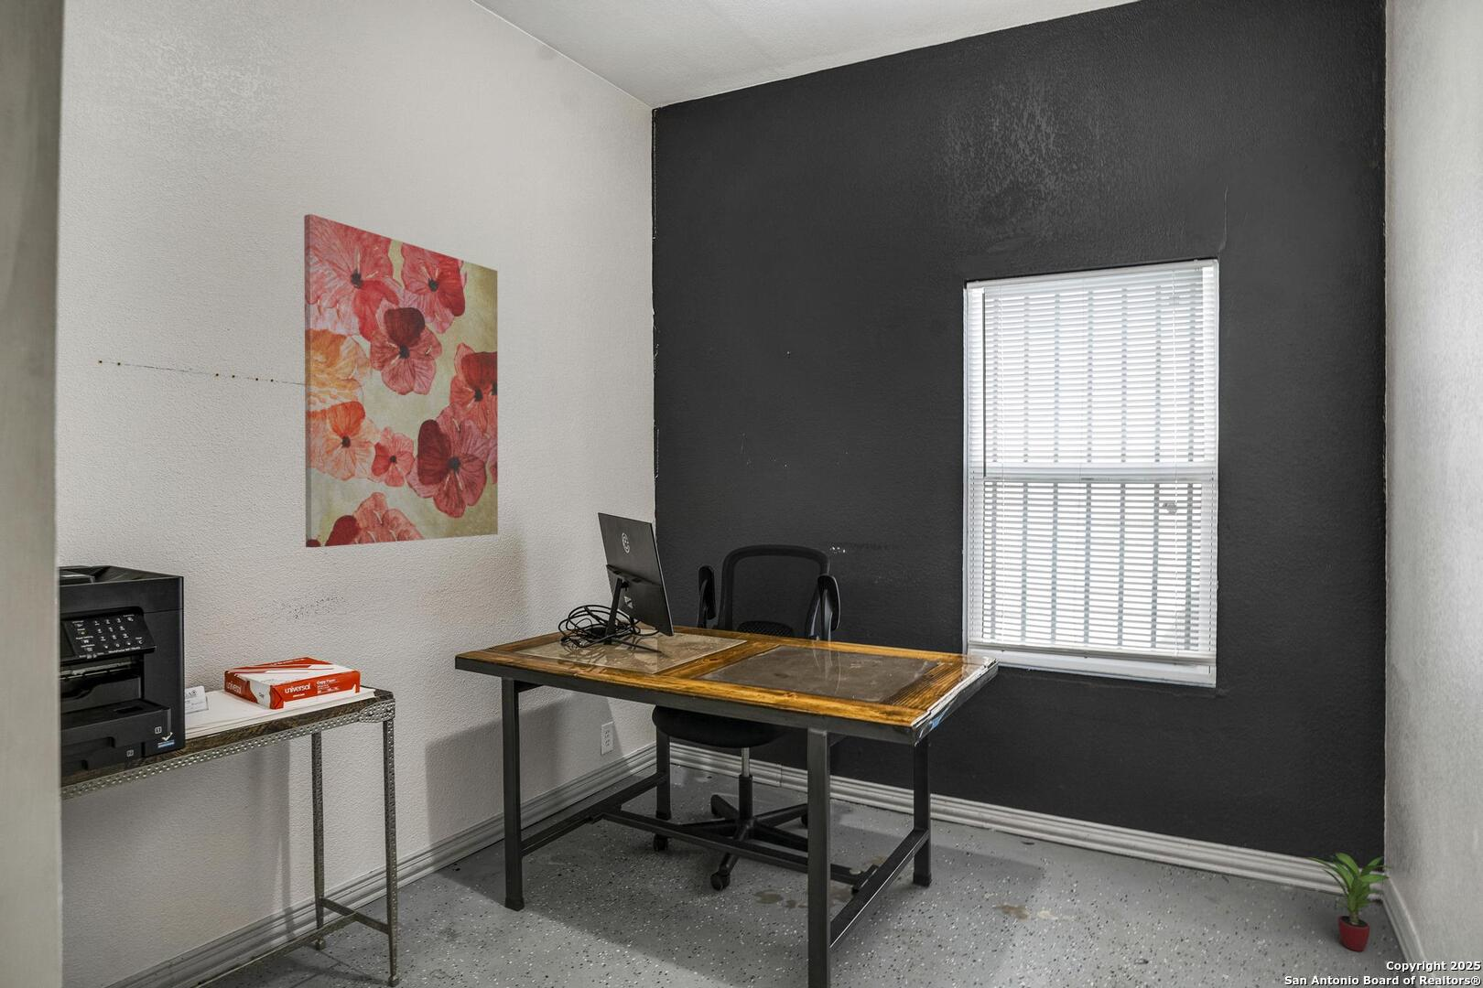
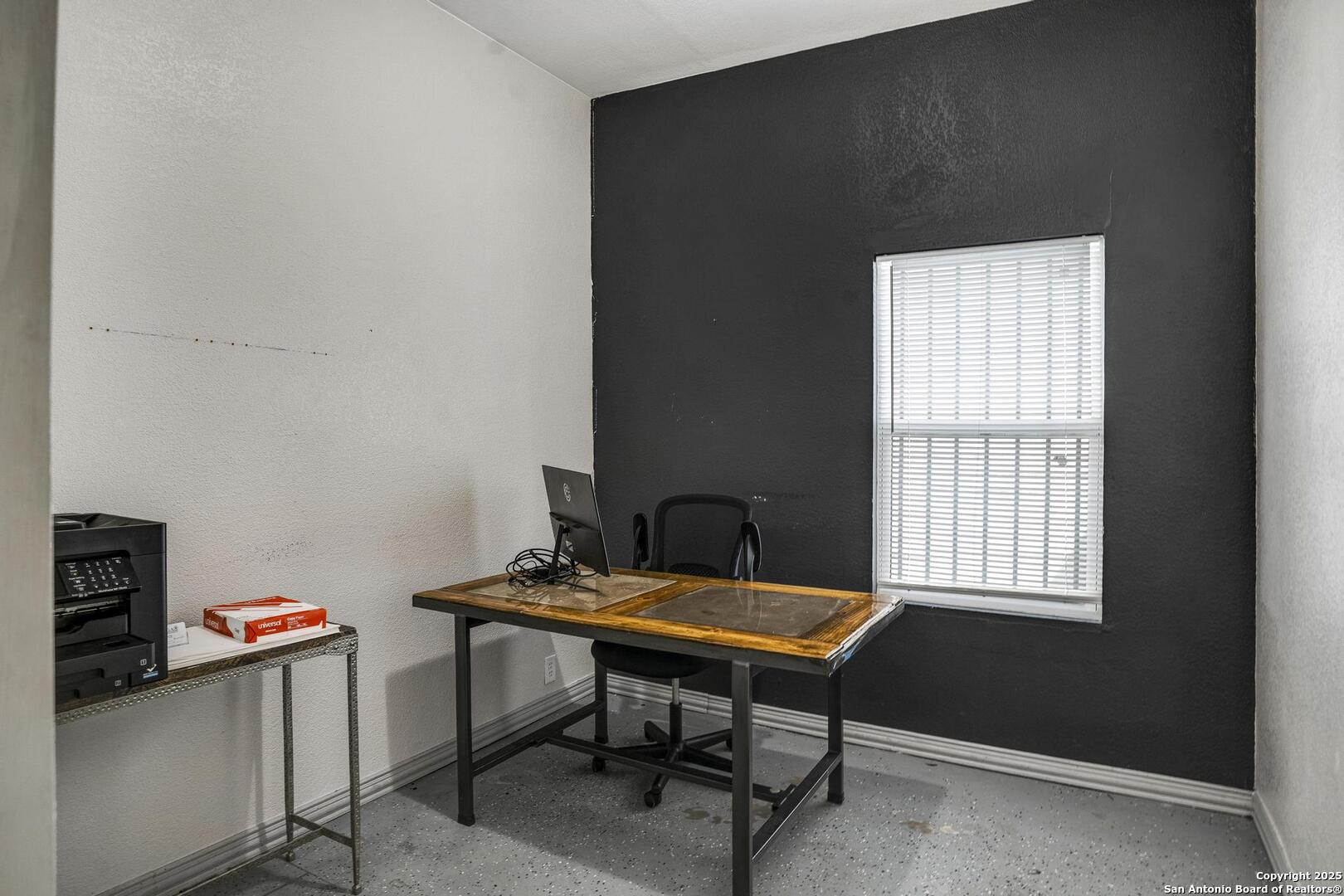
- wall art (412, 394)
- potted plant (1346, 900)
